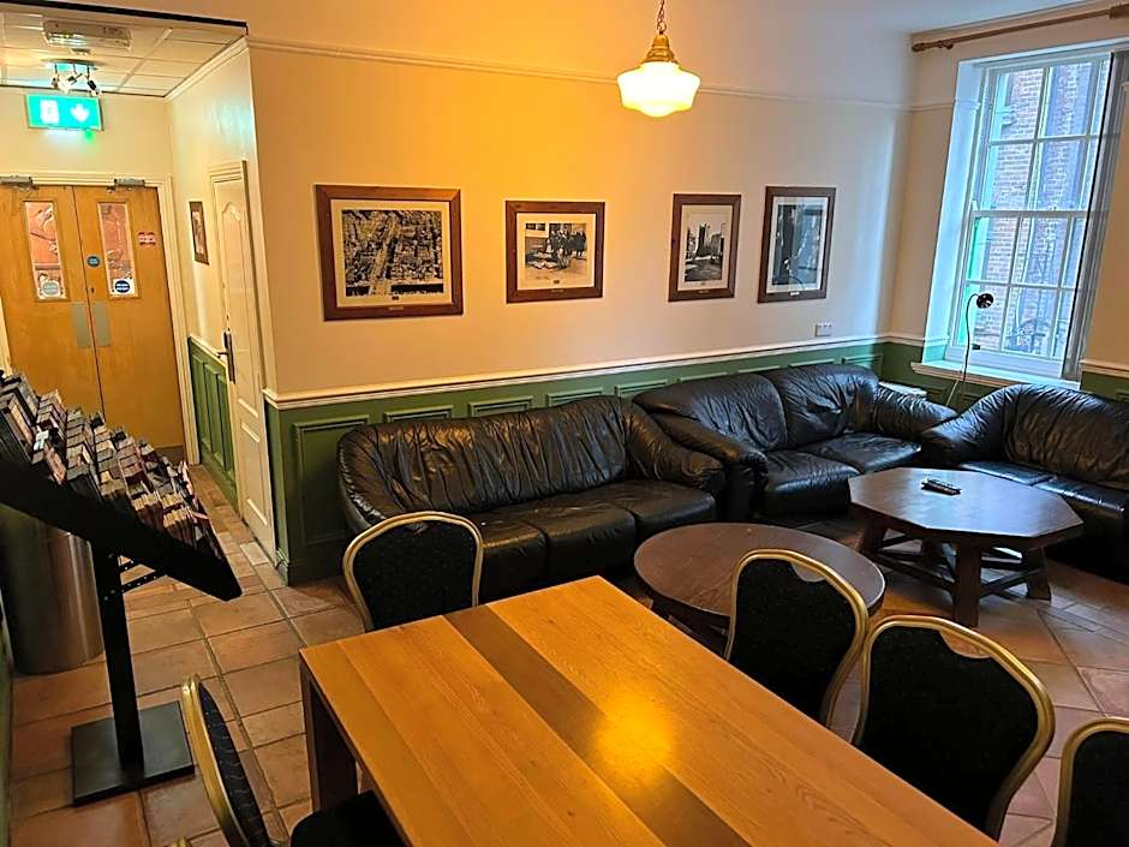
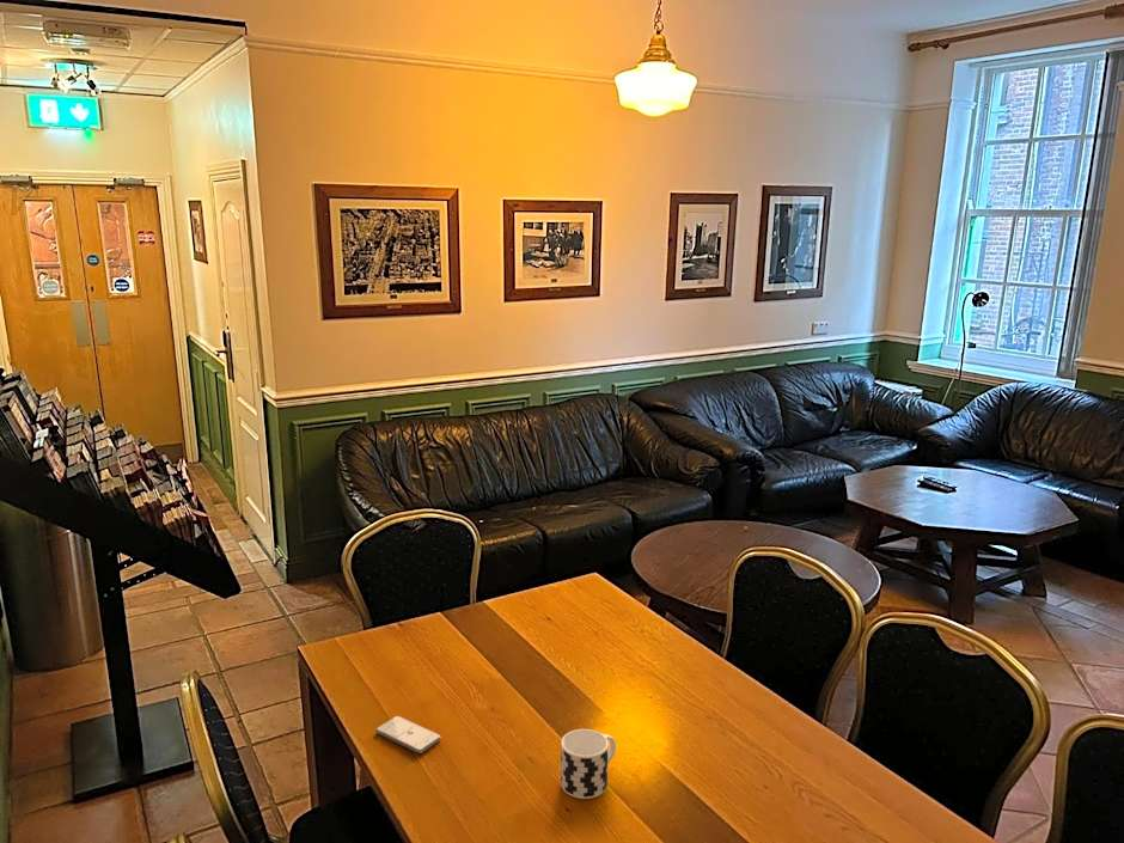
+ smartphone (408, 733)
+ cup (590, 759)
